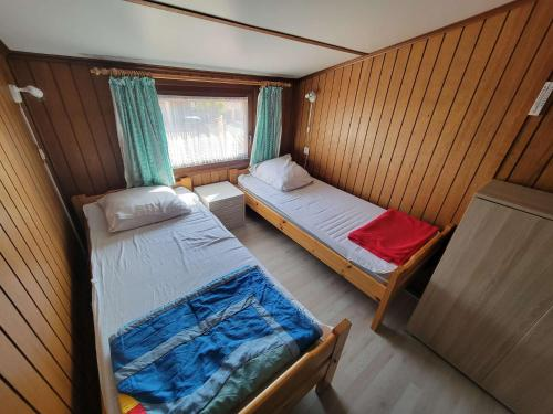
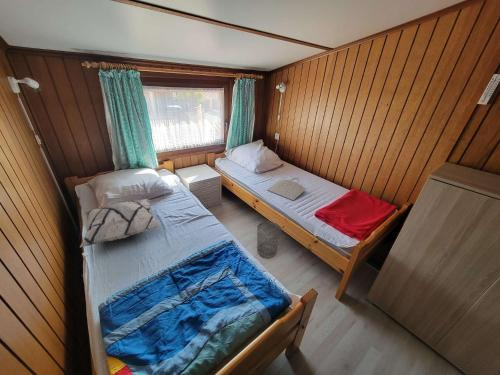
+ tote bag (289, 186)
+ decorative pillow (121, 218)
+ wastebasket (267, 240)
